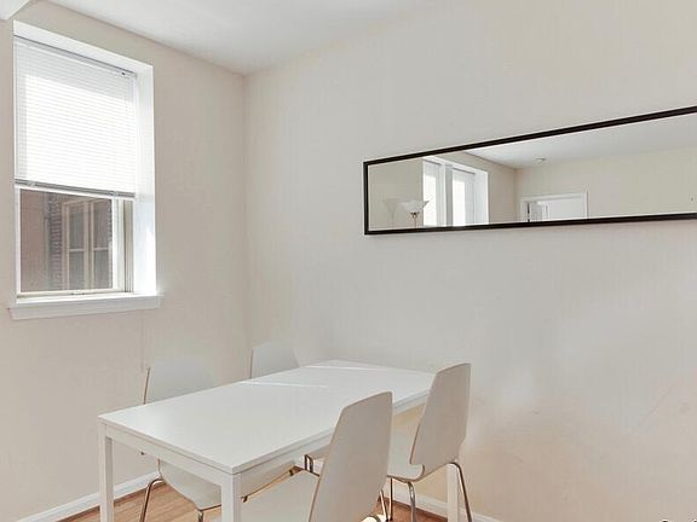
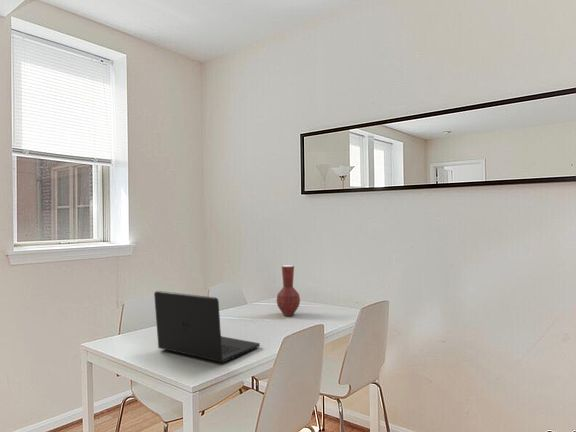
+ vase (288, 290)
+ laptop (208, 319)
